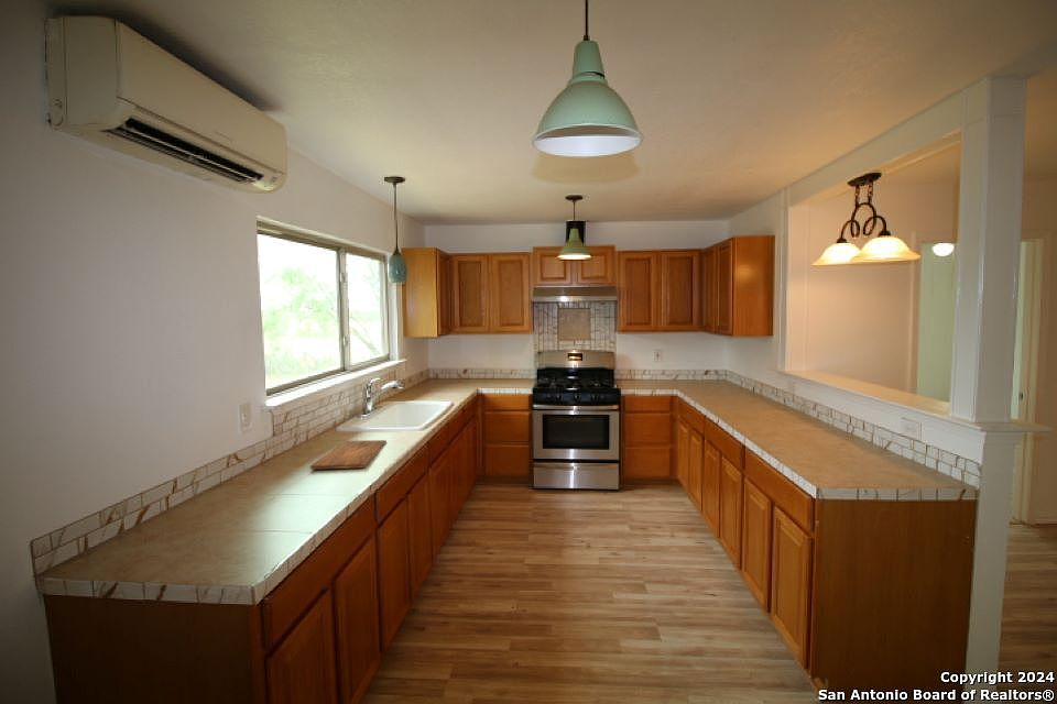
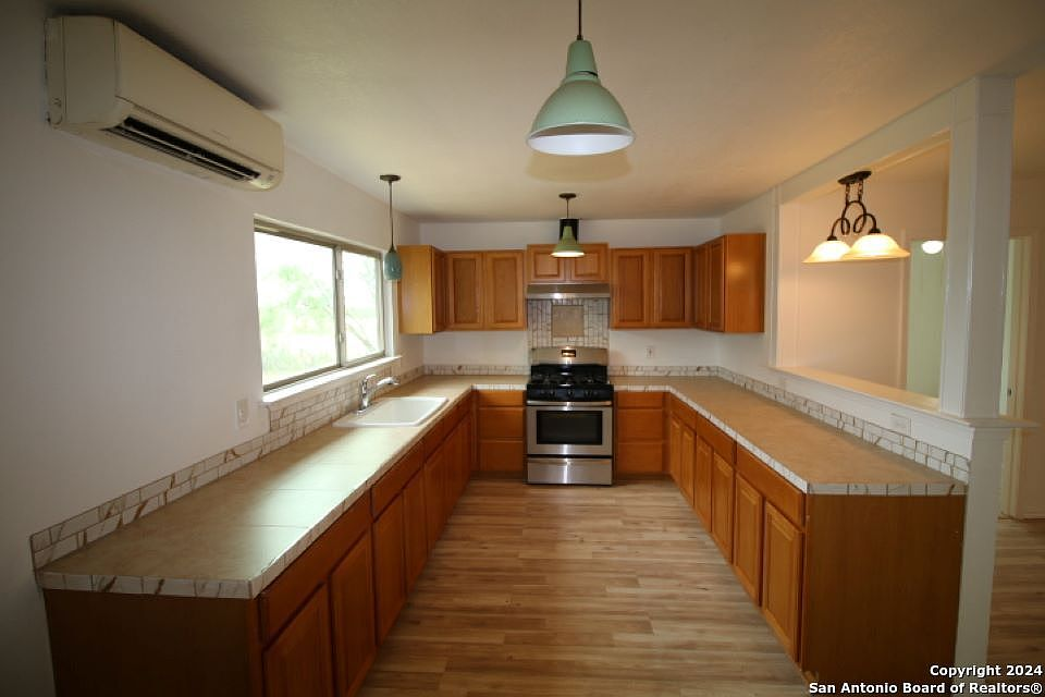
- cutting board (352, 452)
